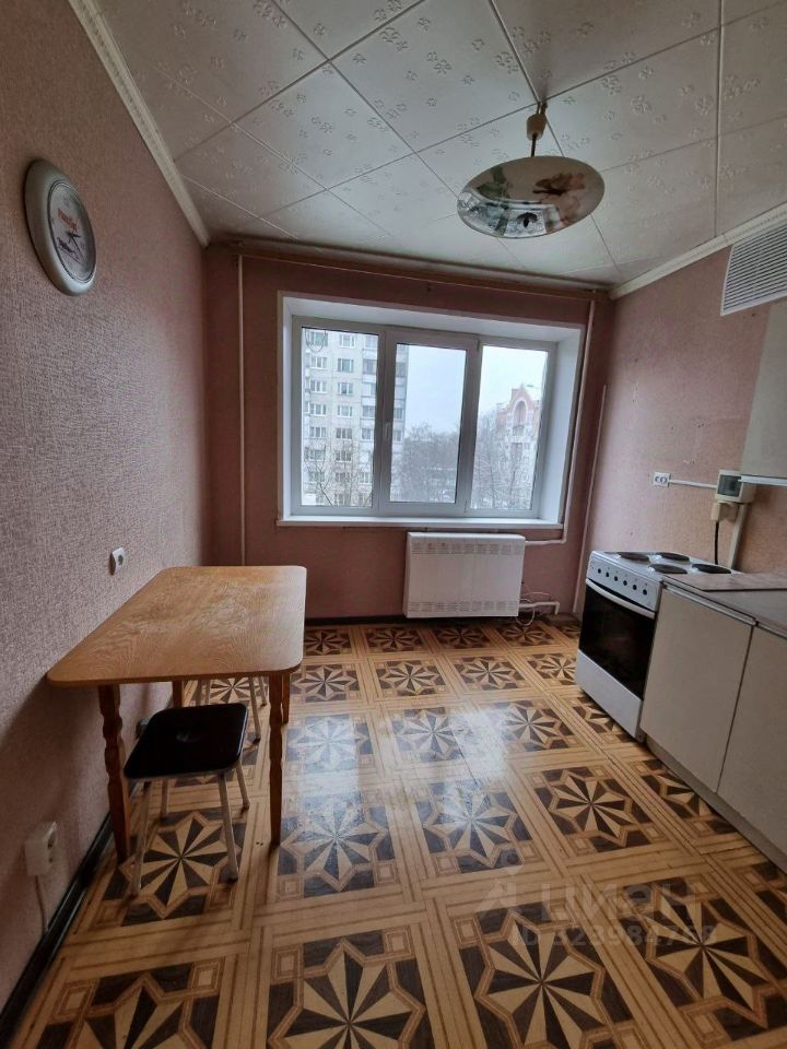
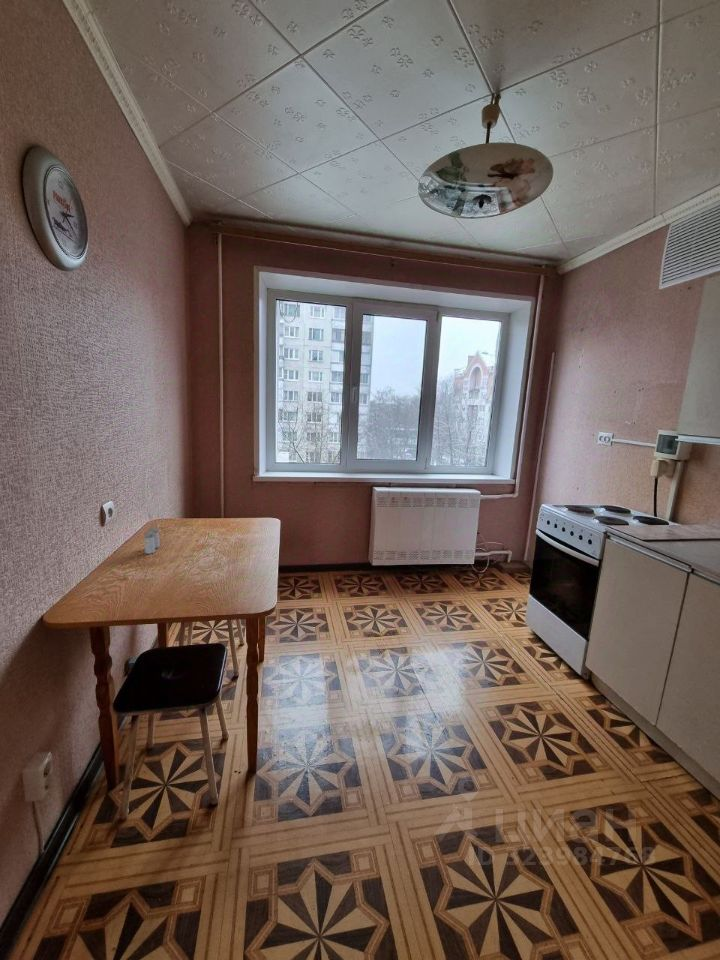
+ salt and pepper shaker (152, 539)
